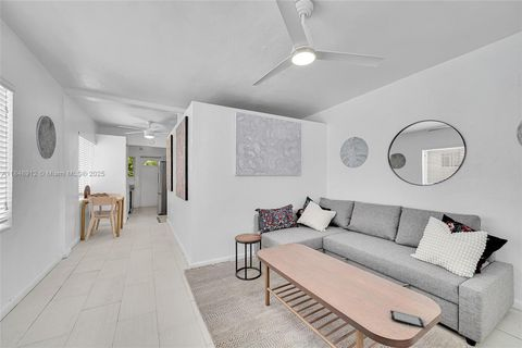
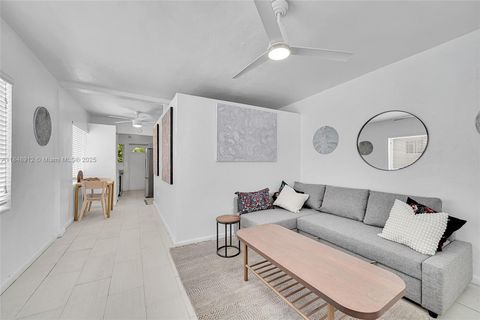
- smartphone (406, 319)
